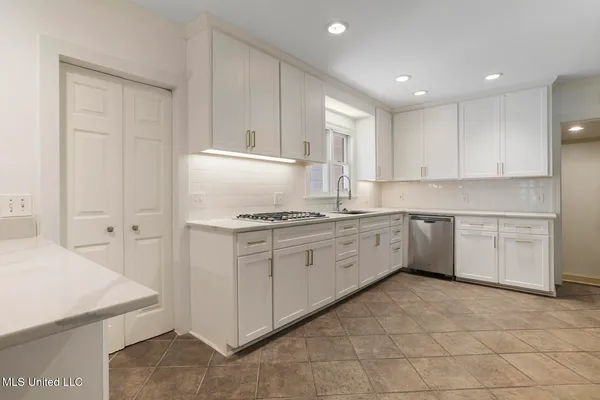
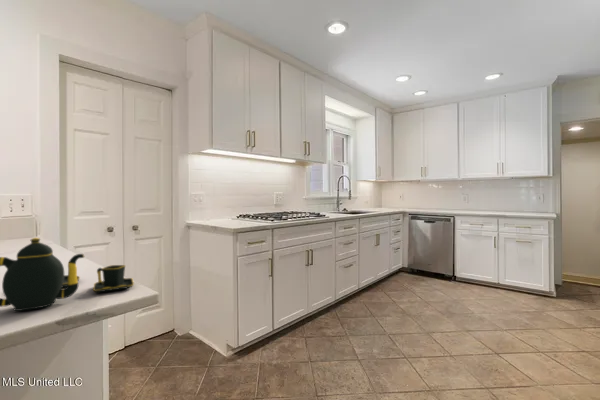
+ teapot (72, 260)
